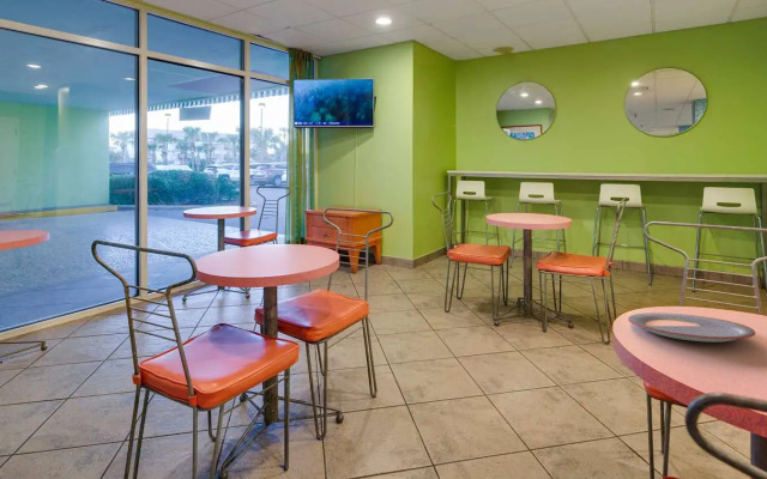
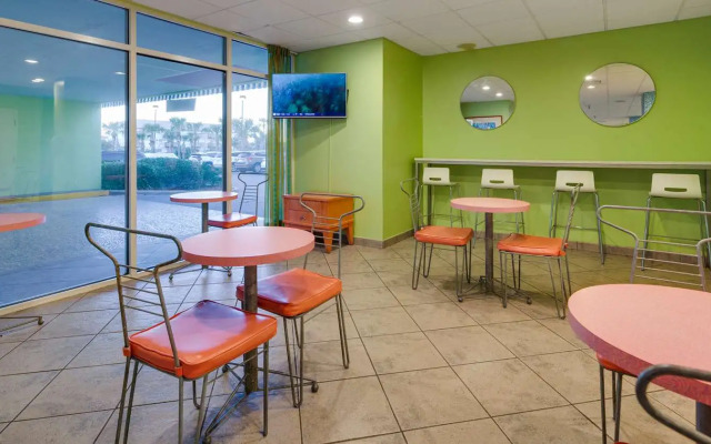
- plate (687, 327)
